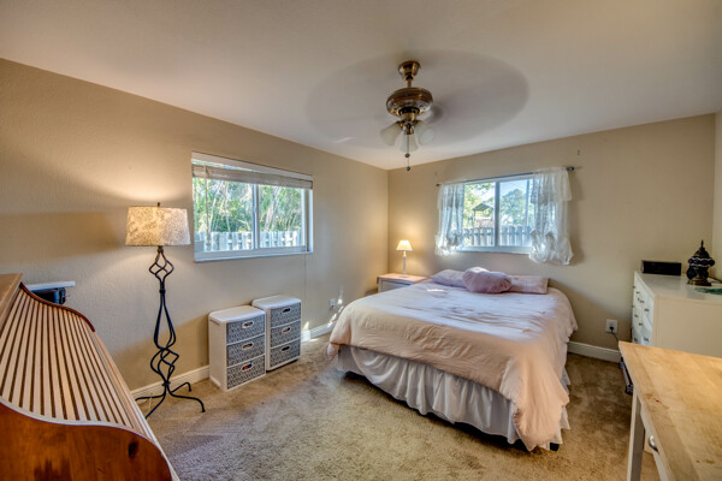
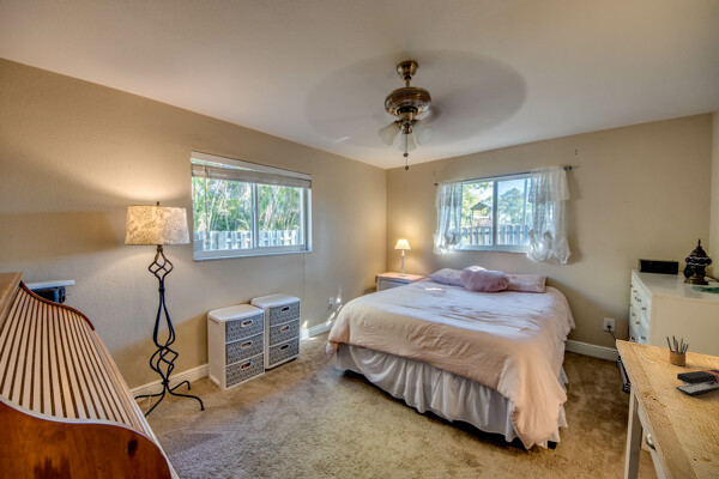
+ pencil box (676, 350)
+ stapler (702, 380)
